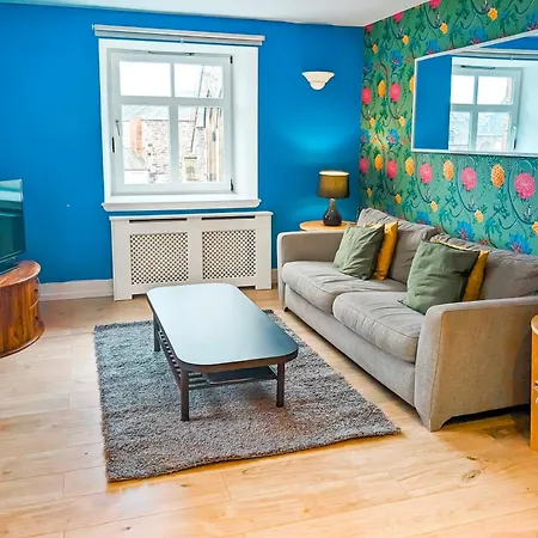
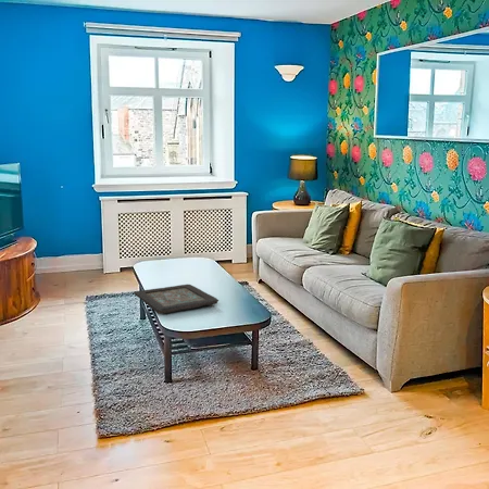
+ decorative tray (175, 298)
